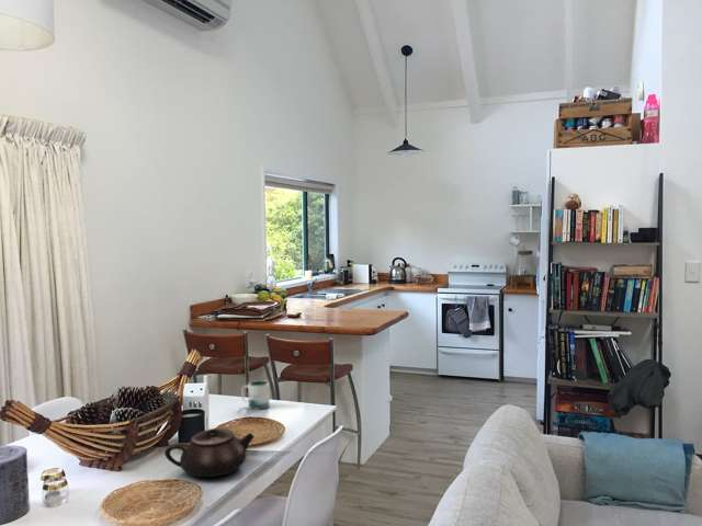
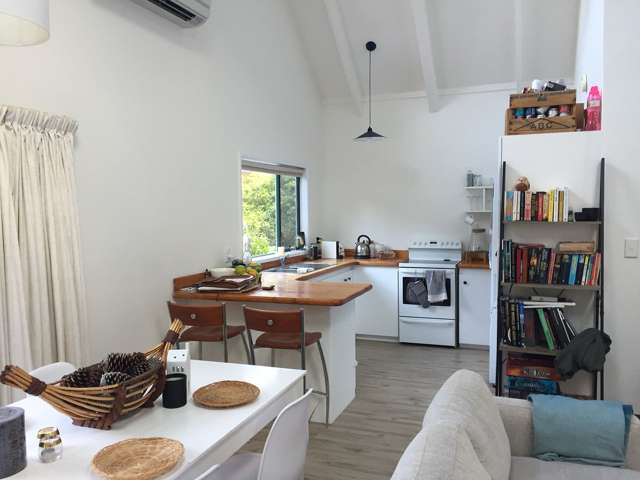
- teapot (211, 448)
- mug (254, 395)
